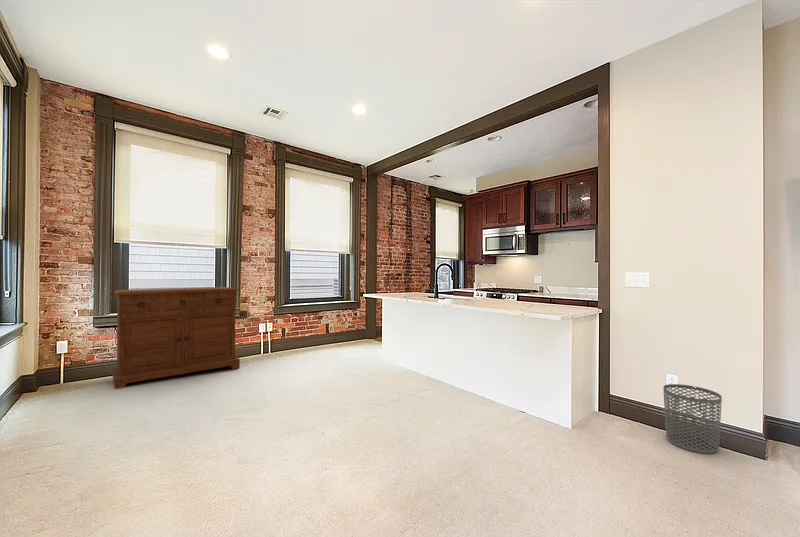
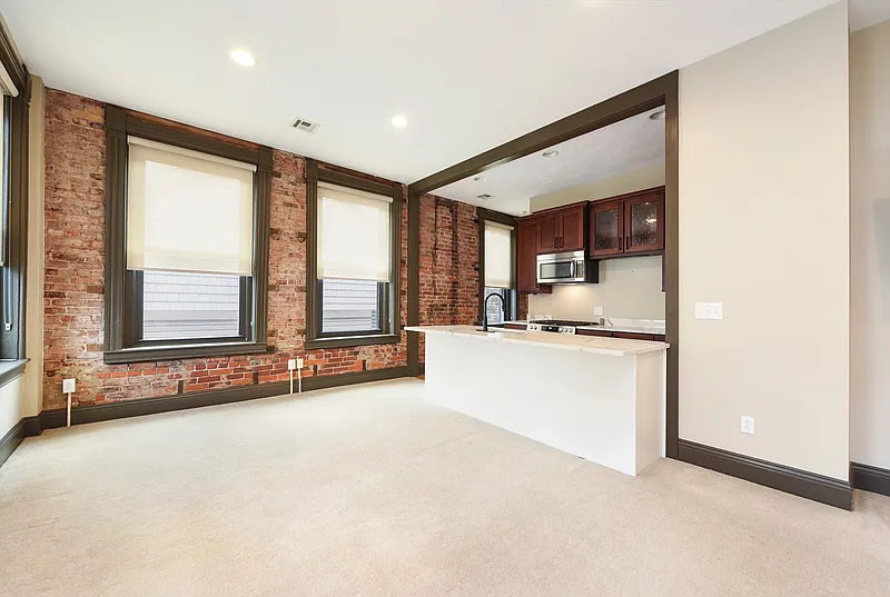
- waste bin (691, 417)
- sideboard (179, 330)
